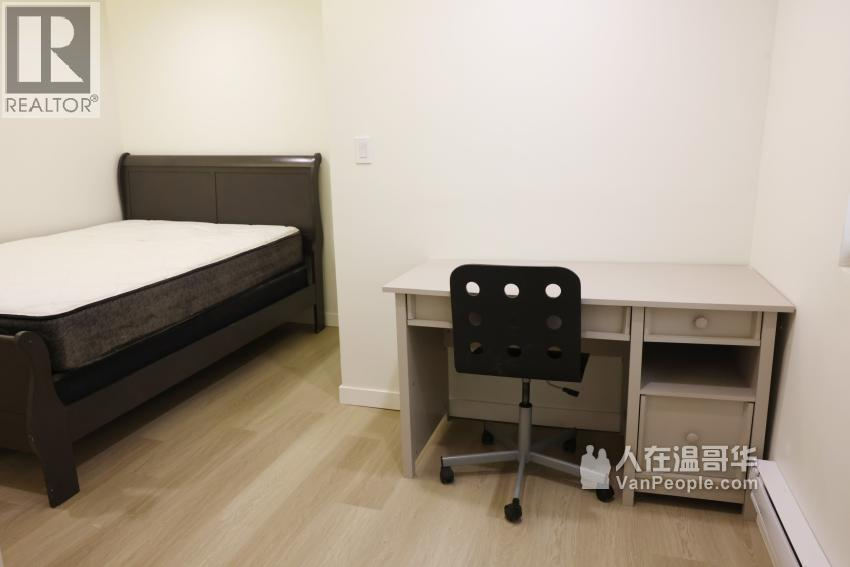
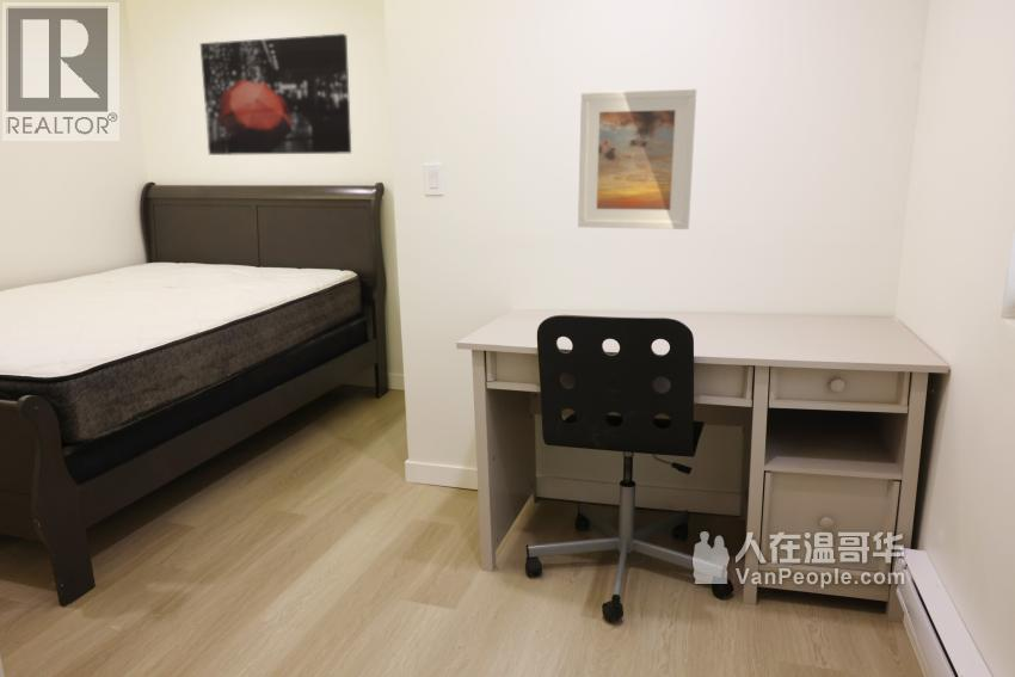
+ wall art (275, 97)
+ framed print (634, 160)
